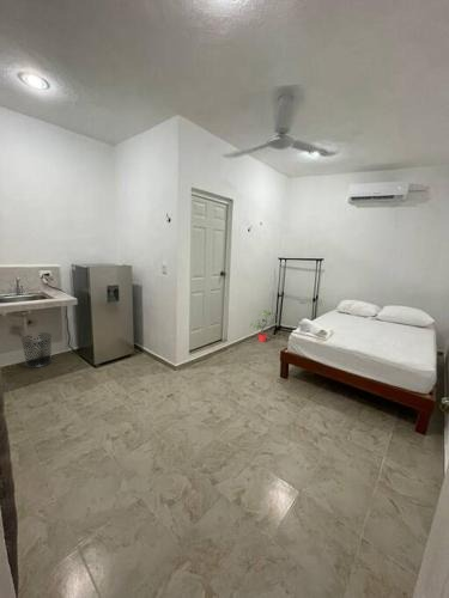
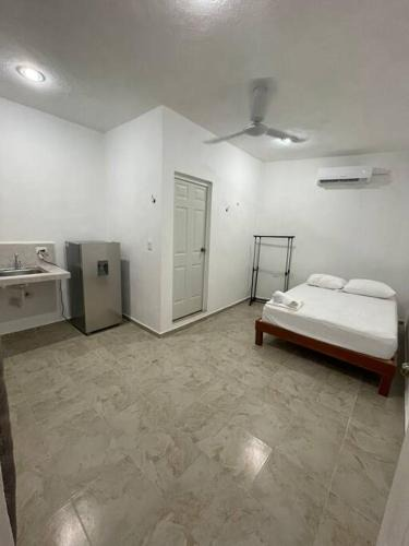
- potted plant (265, 325)
- trash can (37, 350)
